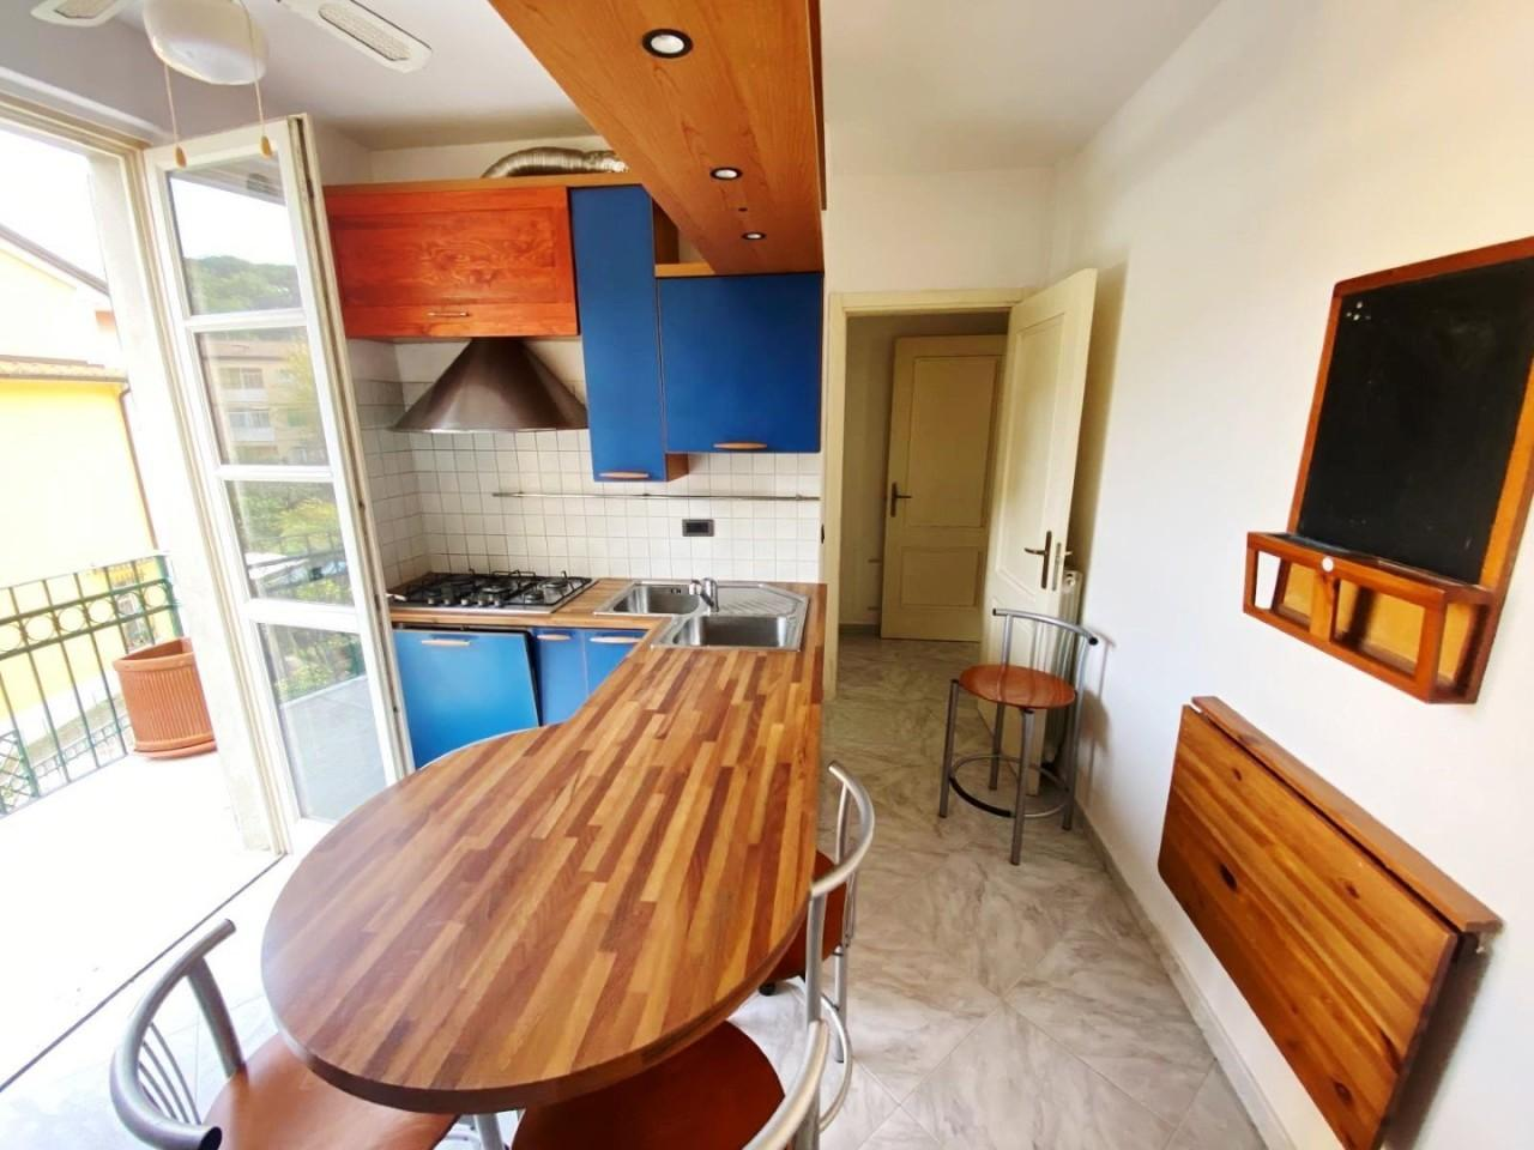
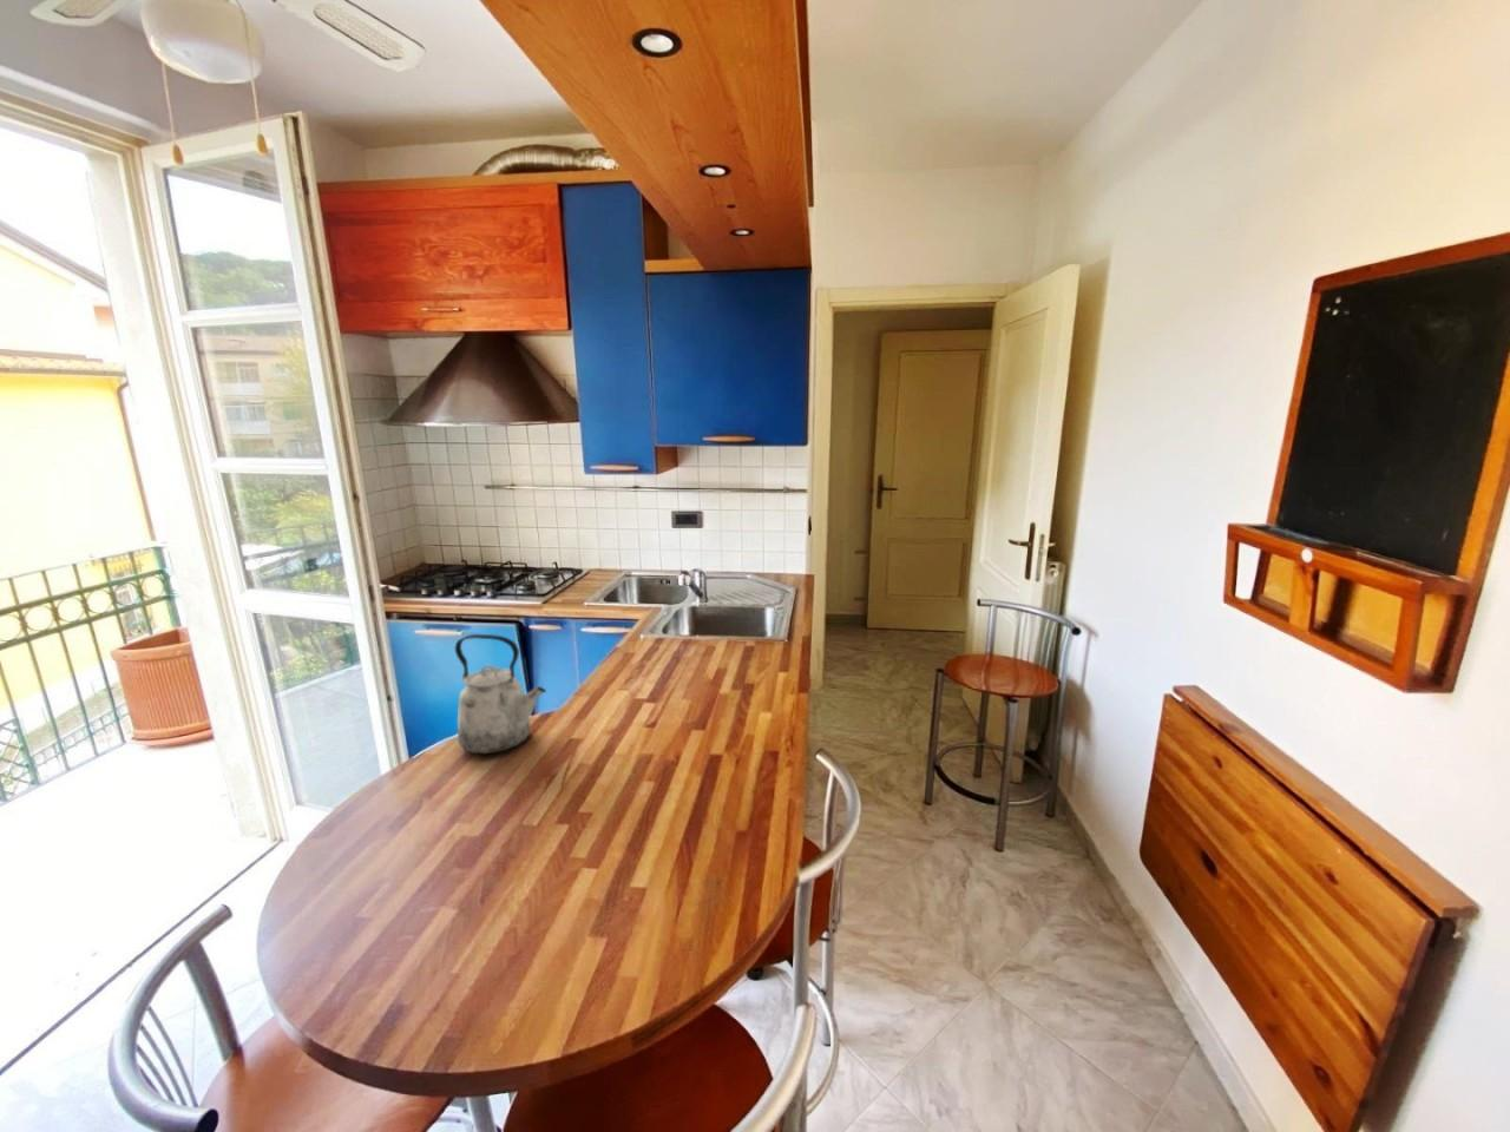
+ kettle (503, 691)
